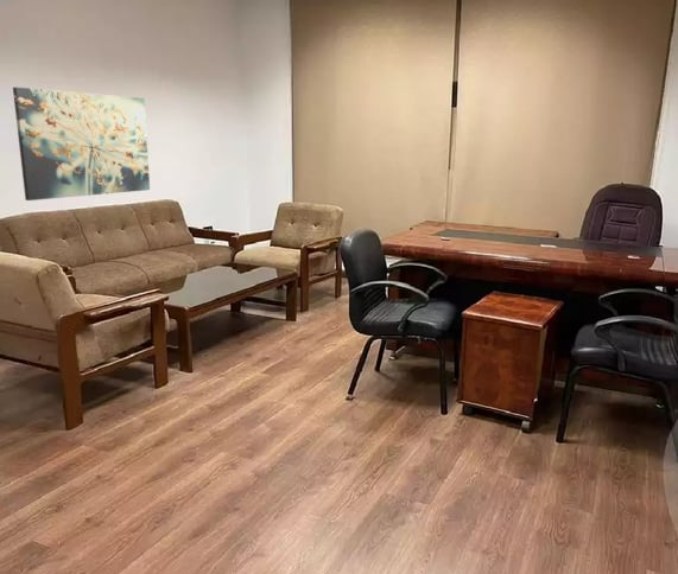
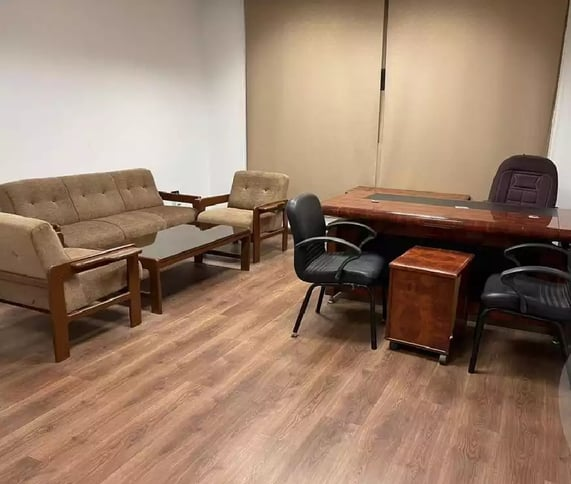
- wall art (89, 145)
